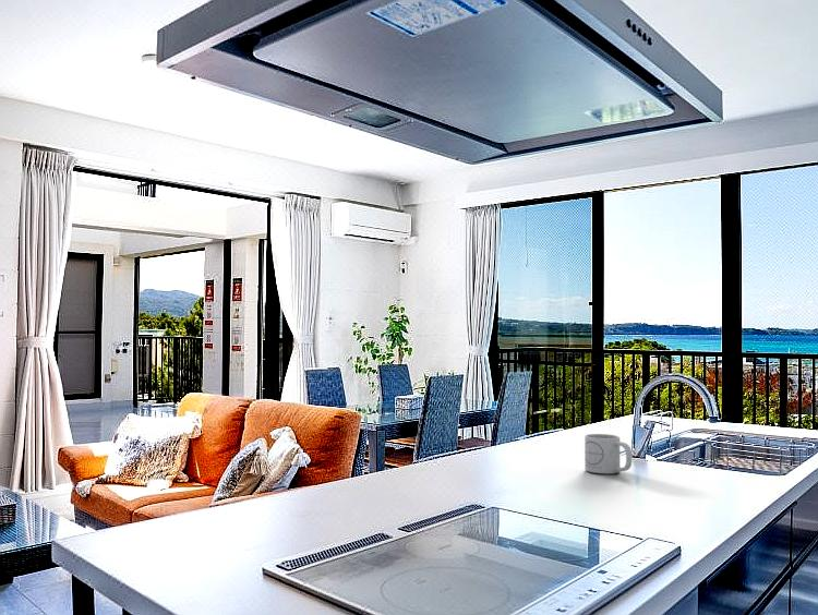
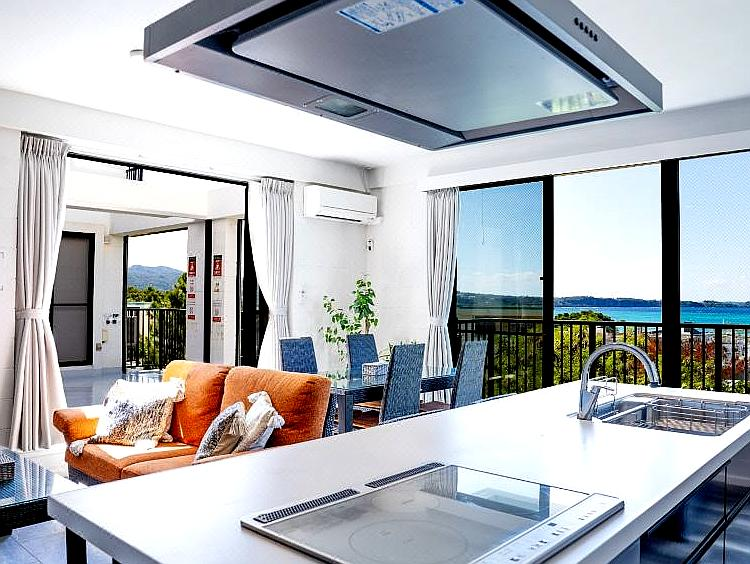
- mug (609, 454)
